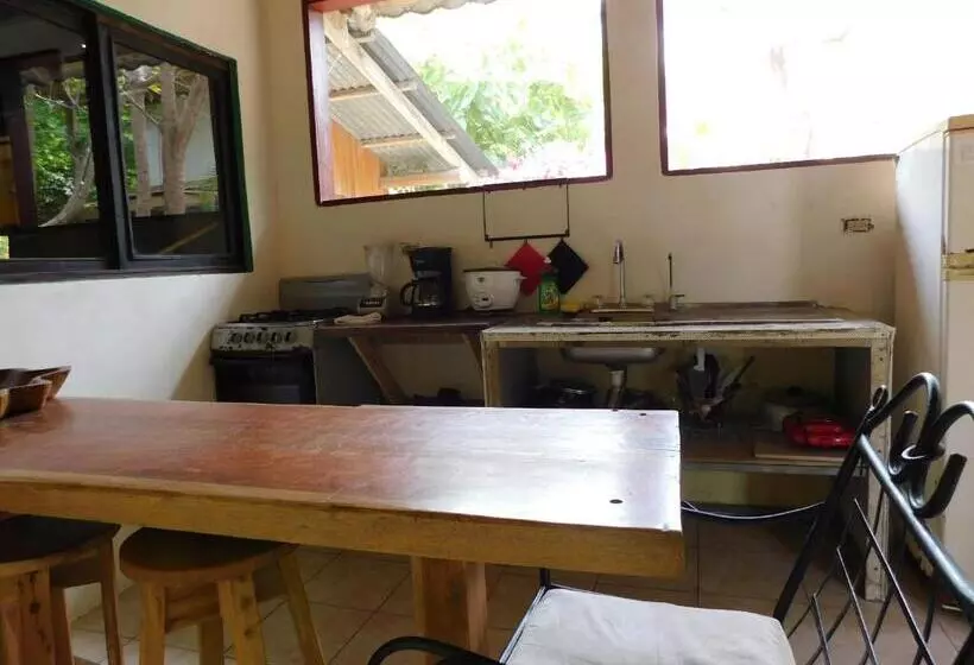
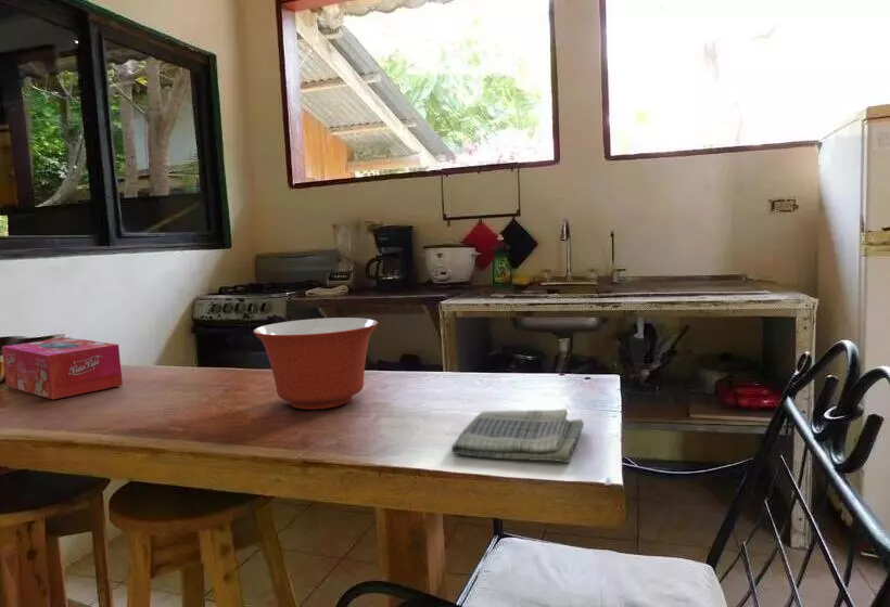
+ dish towel (521, 431)
+ mixing bowl (319, 363)
+ tissue box (61, 365)
